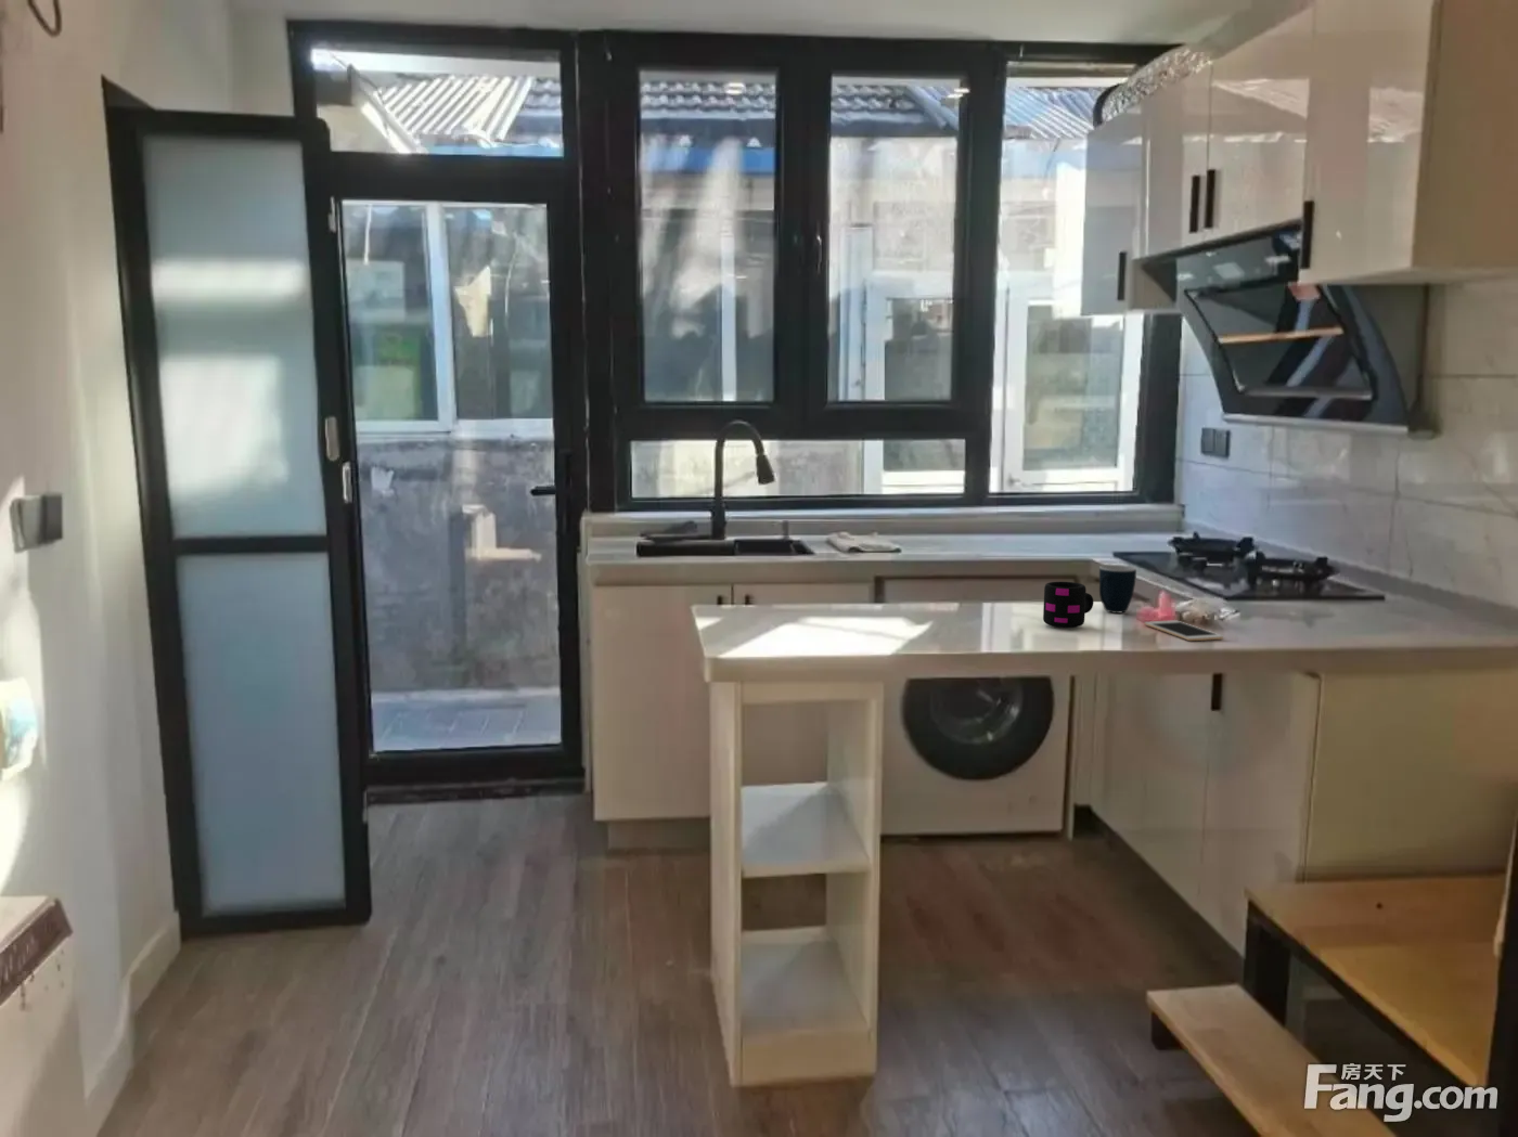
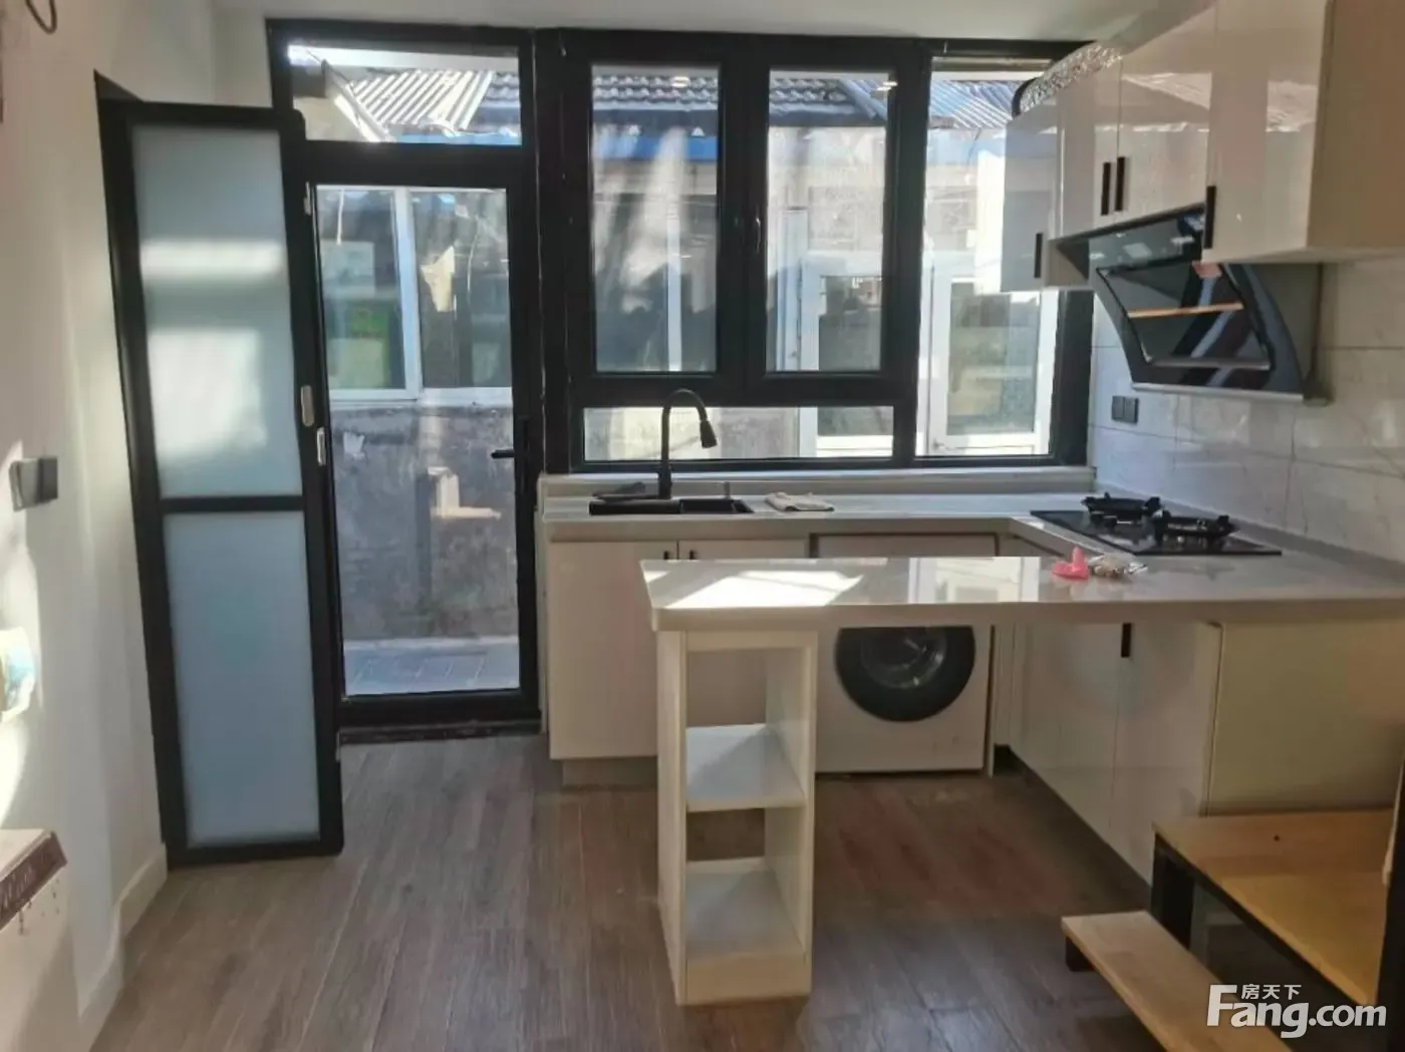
- cell phone (1182, 629)
- mug (1070, 603)
- mug (1112, 590)
